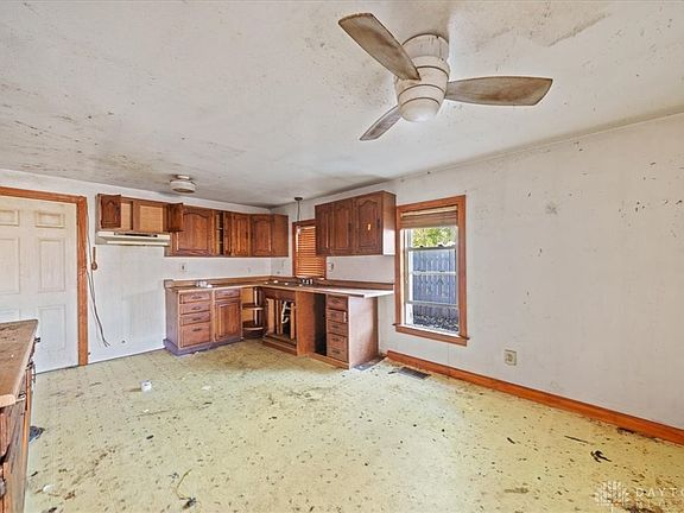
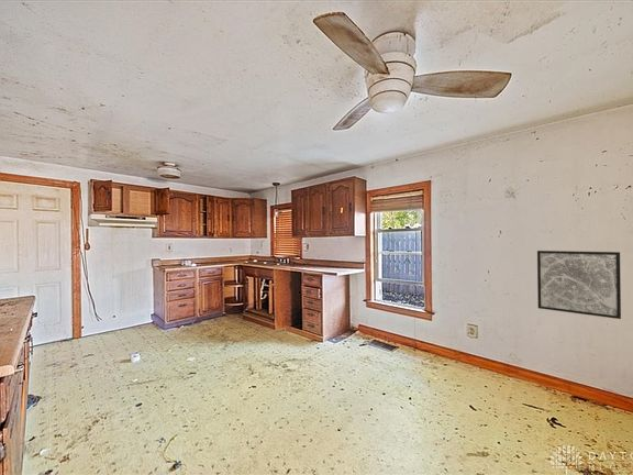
+ wall art (576, 281)
